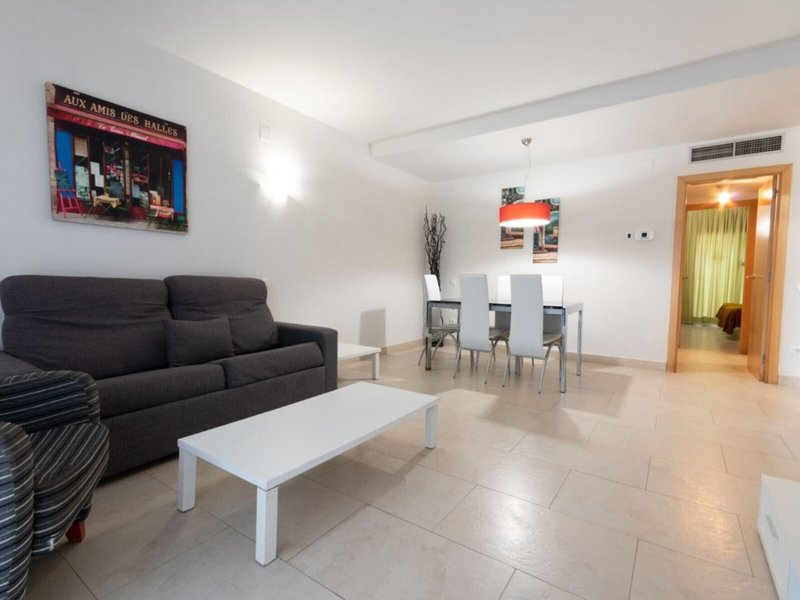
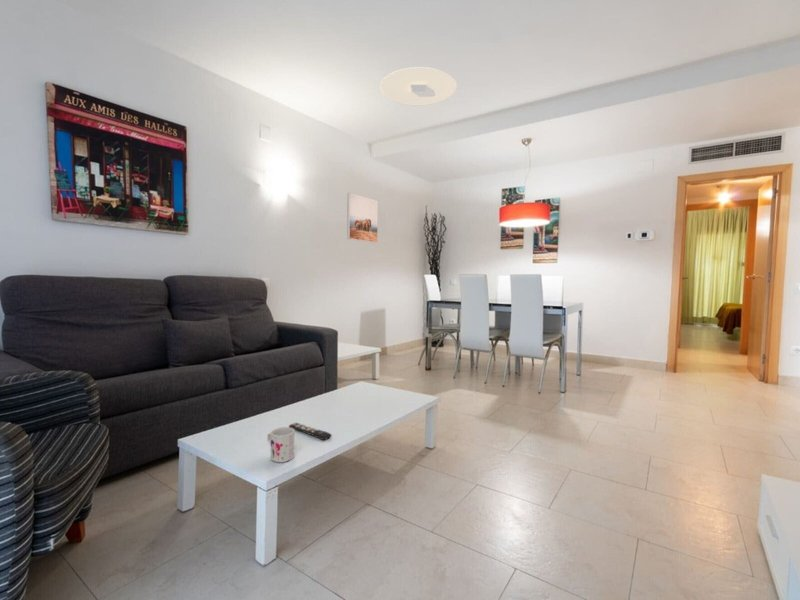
+ remote control (309, 430)
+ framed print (363, 219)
+ mug (279, 443)
+ ceiling light (418, 84)
